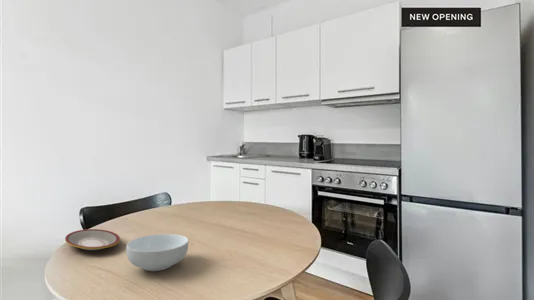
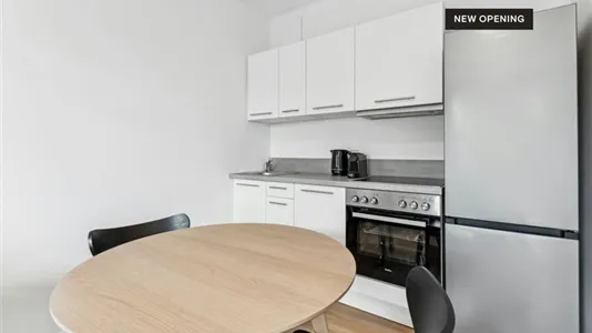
- cereal bowl (158, 253)
- plate (92, 241)
